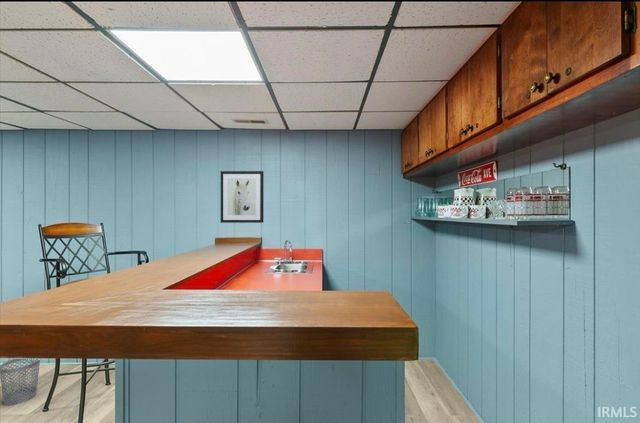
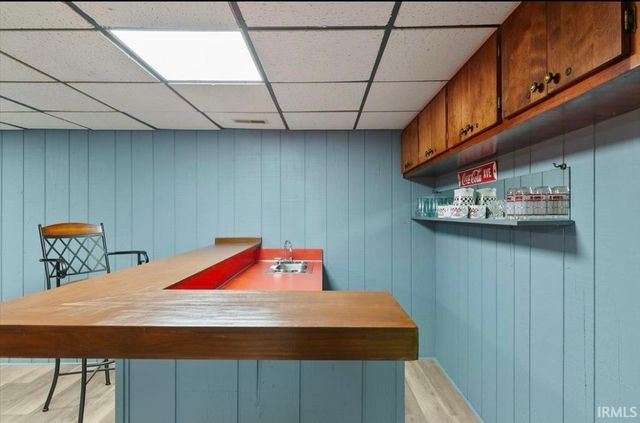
- wastebasket (20, 380)
- wall art (242, 196)
